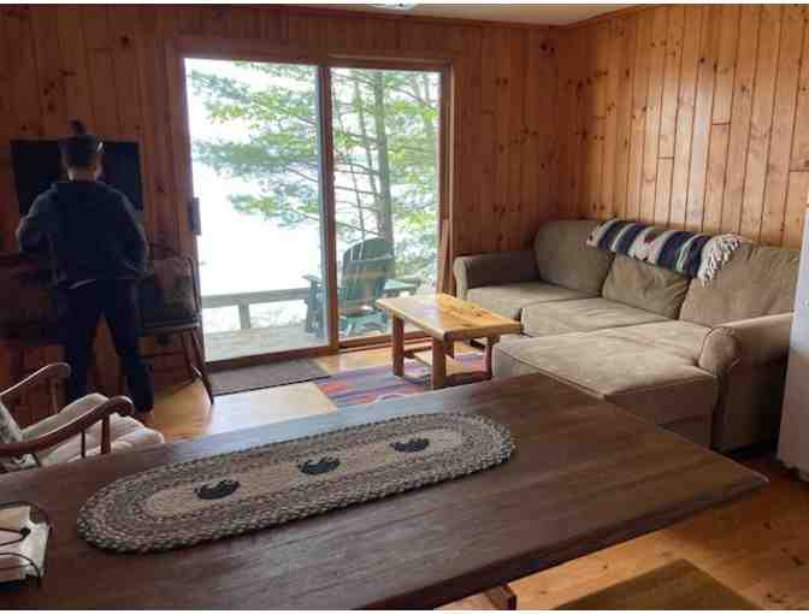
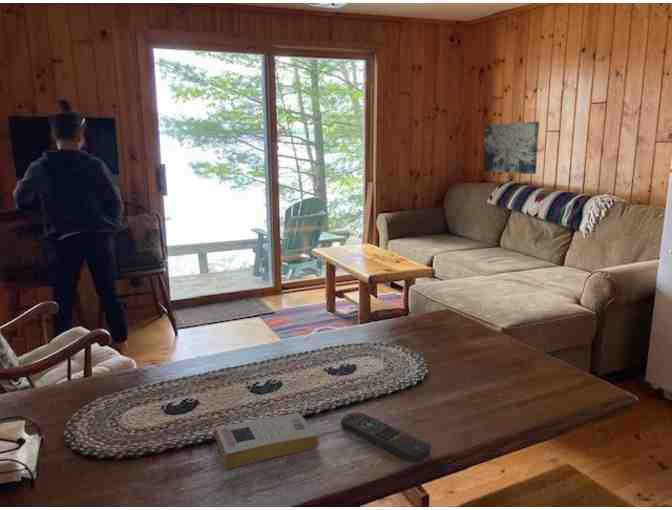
+ wall art (509, 148)
+ remote control (383, 434)
+ book (265, 436)
